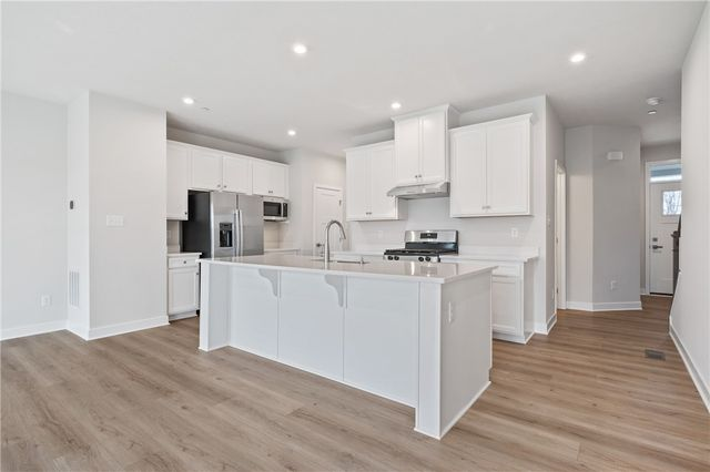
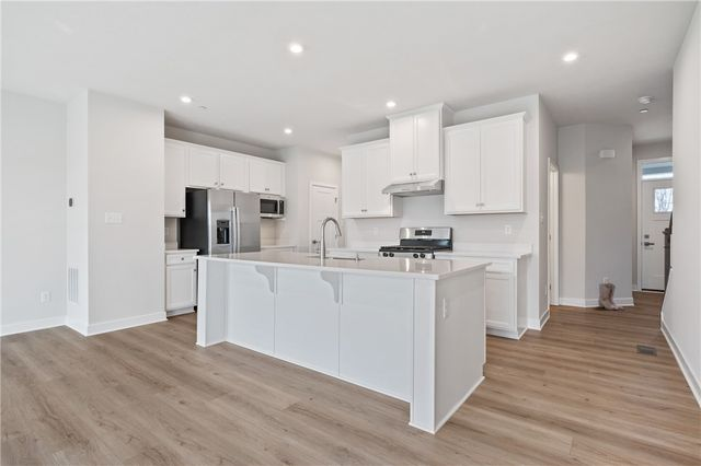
+ boots (610, 295)
